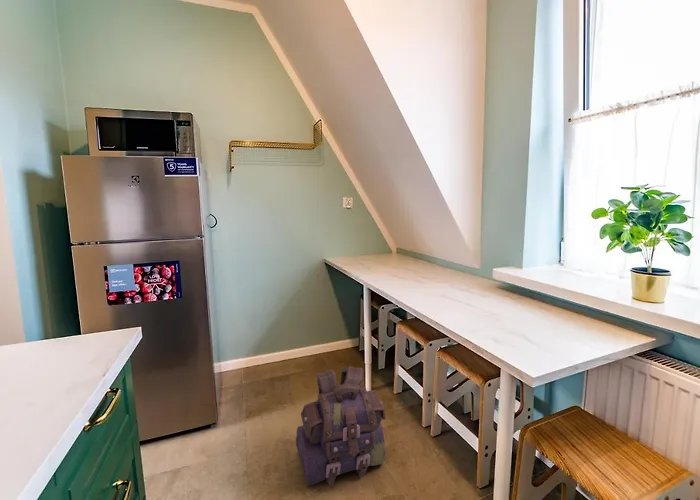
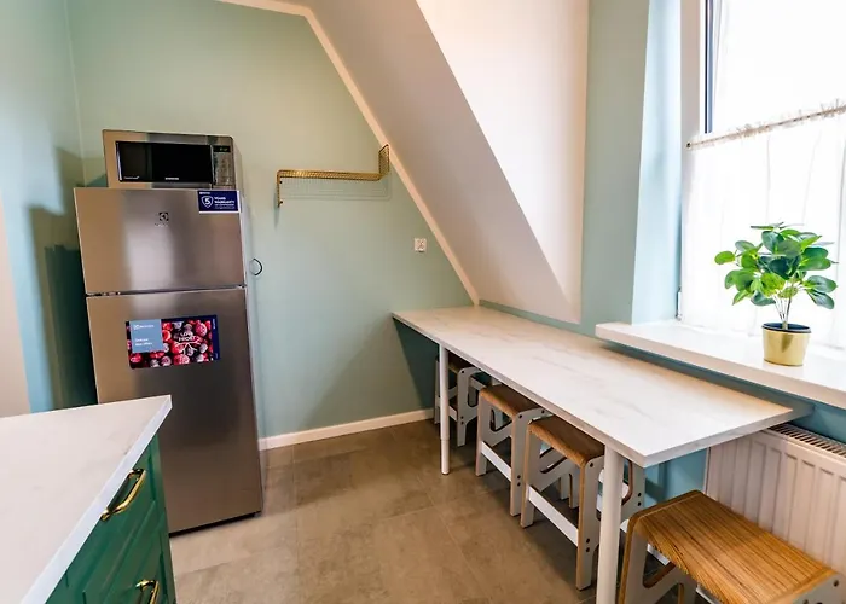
- backpack (340, 420)
